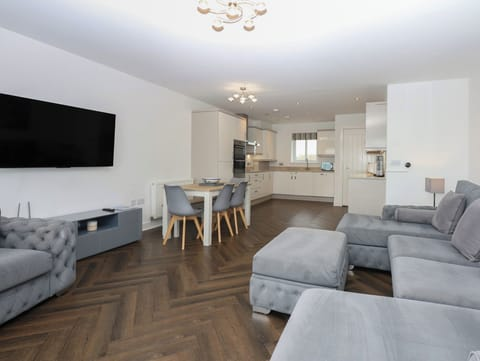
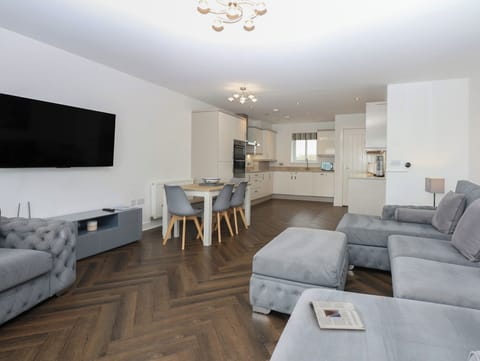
+ magazine (334, 311)
